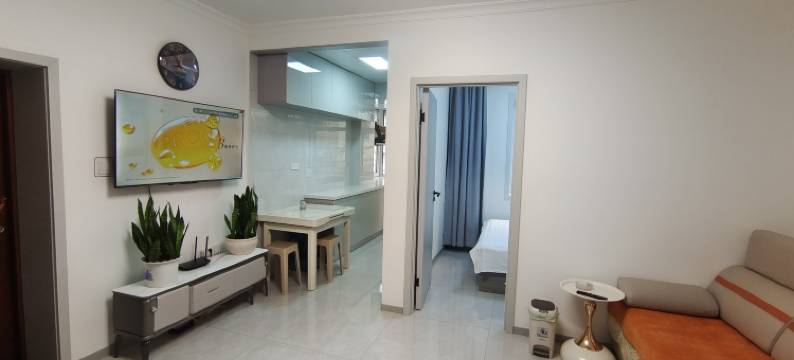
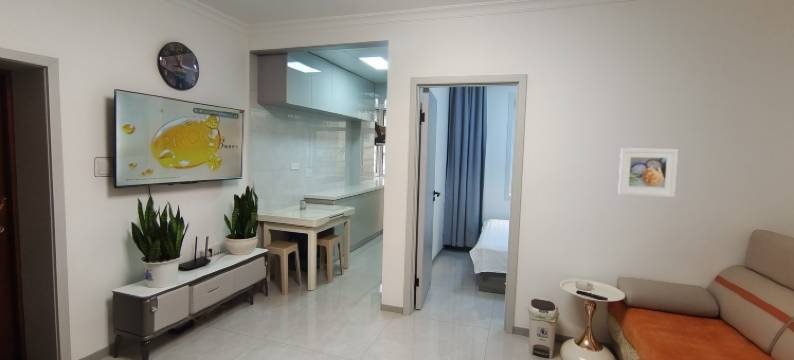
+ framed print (647, 172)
